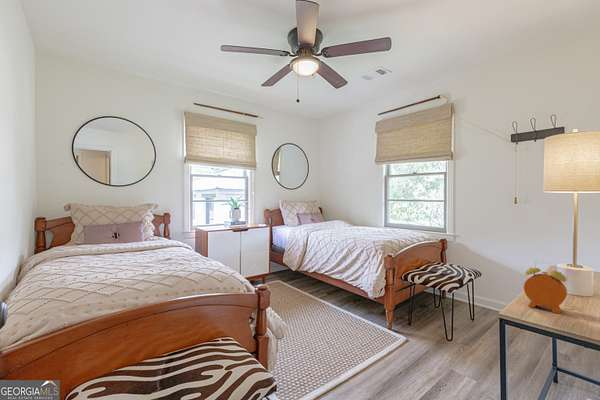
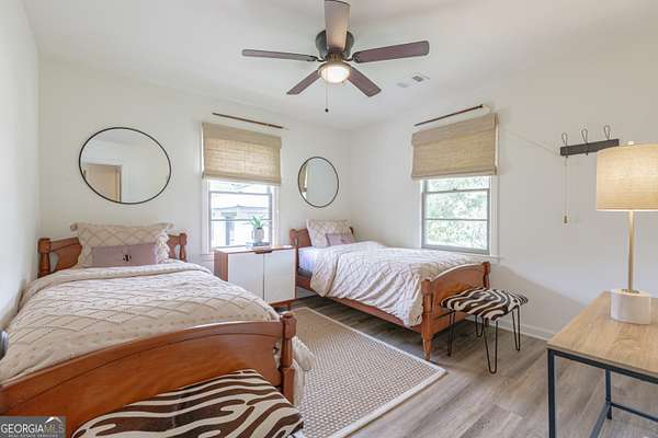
- alarm clock (544, 285)
